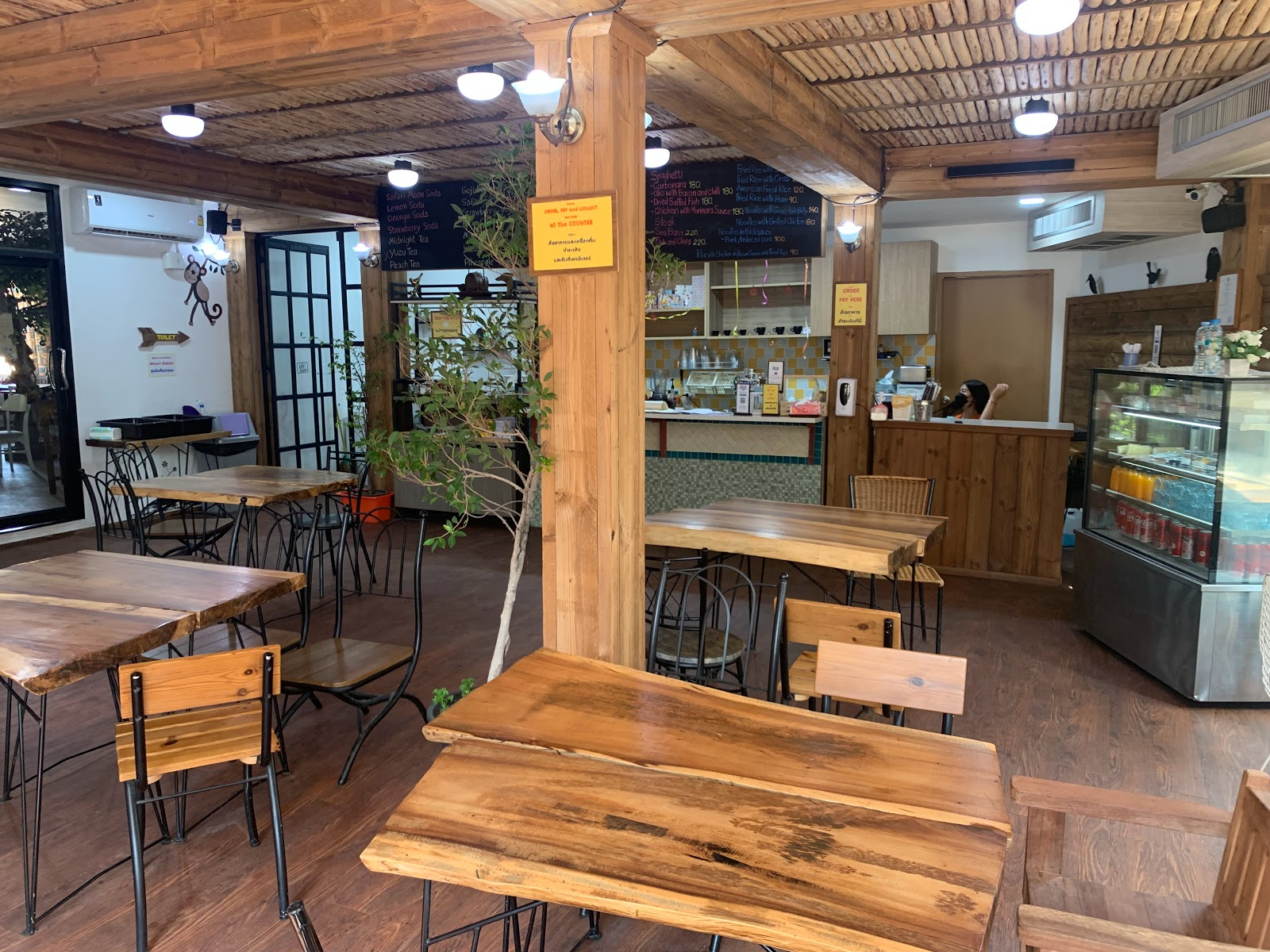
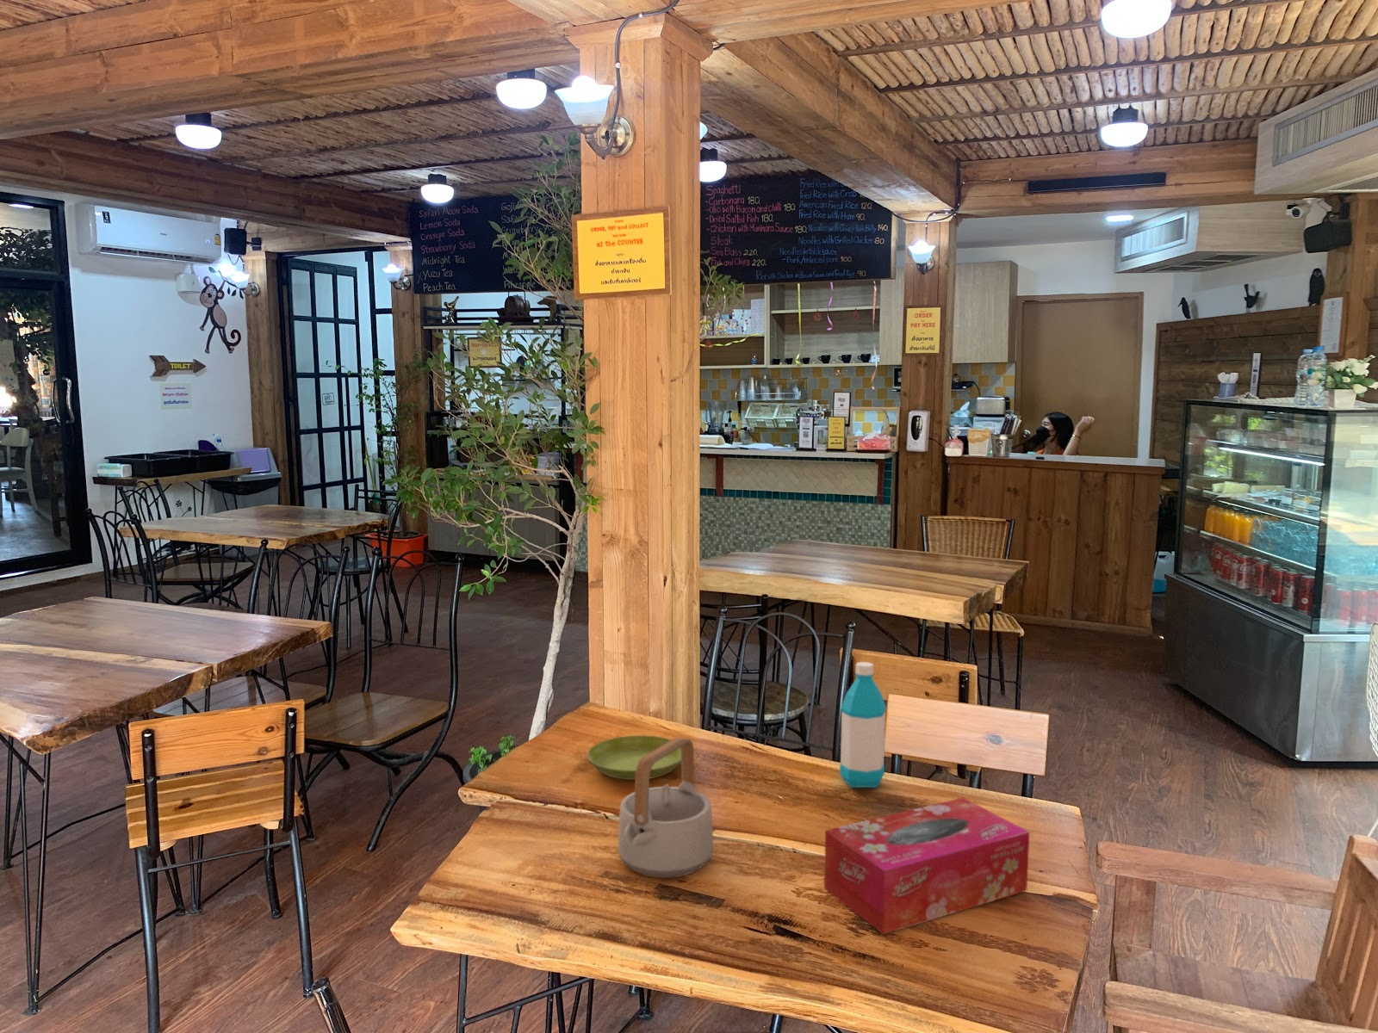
+ tissue box (926, 860)
+ saucer (637, 758)
+ teapot (661, 806)
+ water bottle (863, 724)
